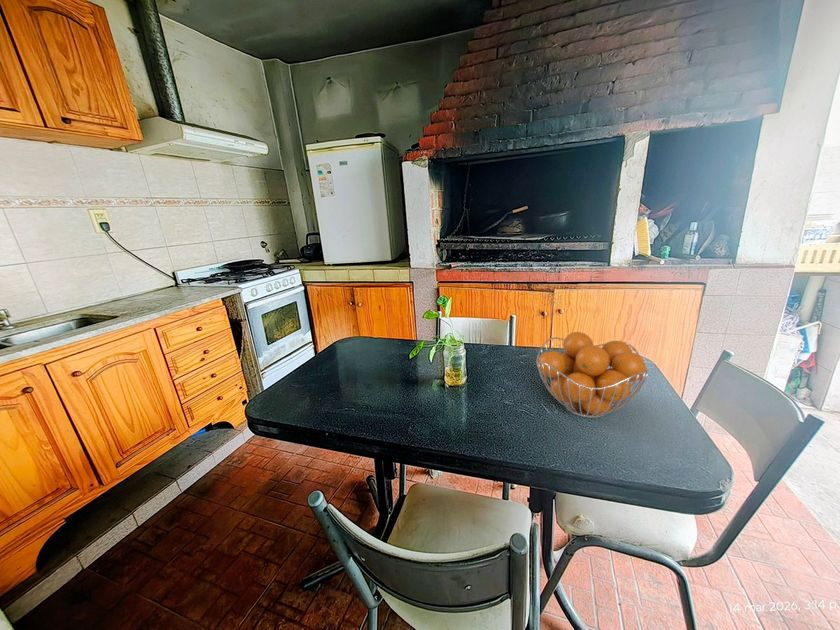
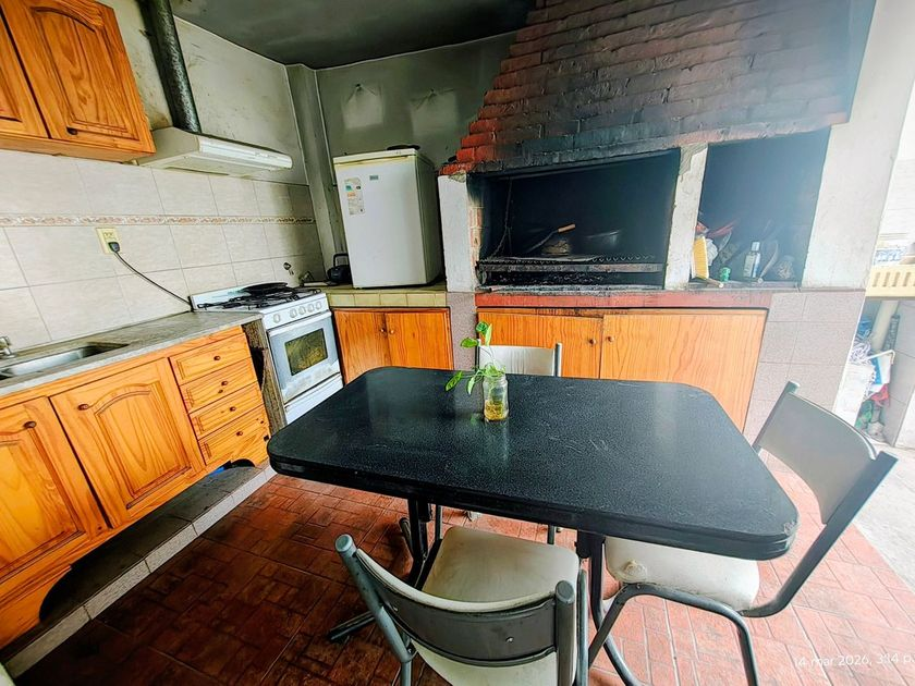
- fruit basket (587, 374)
